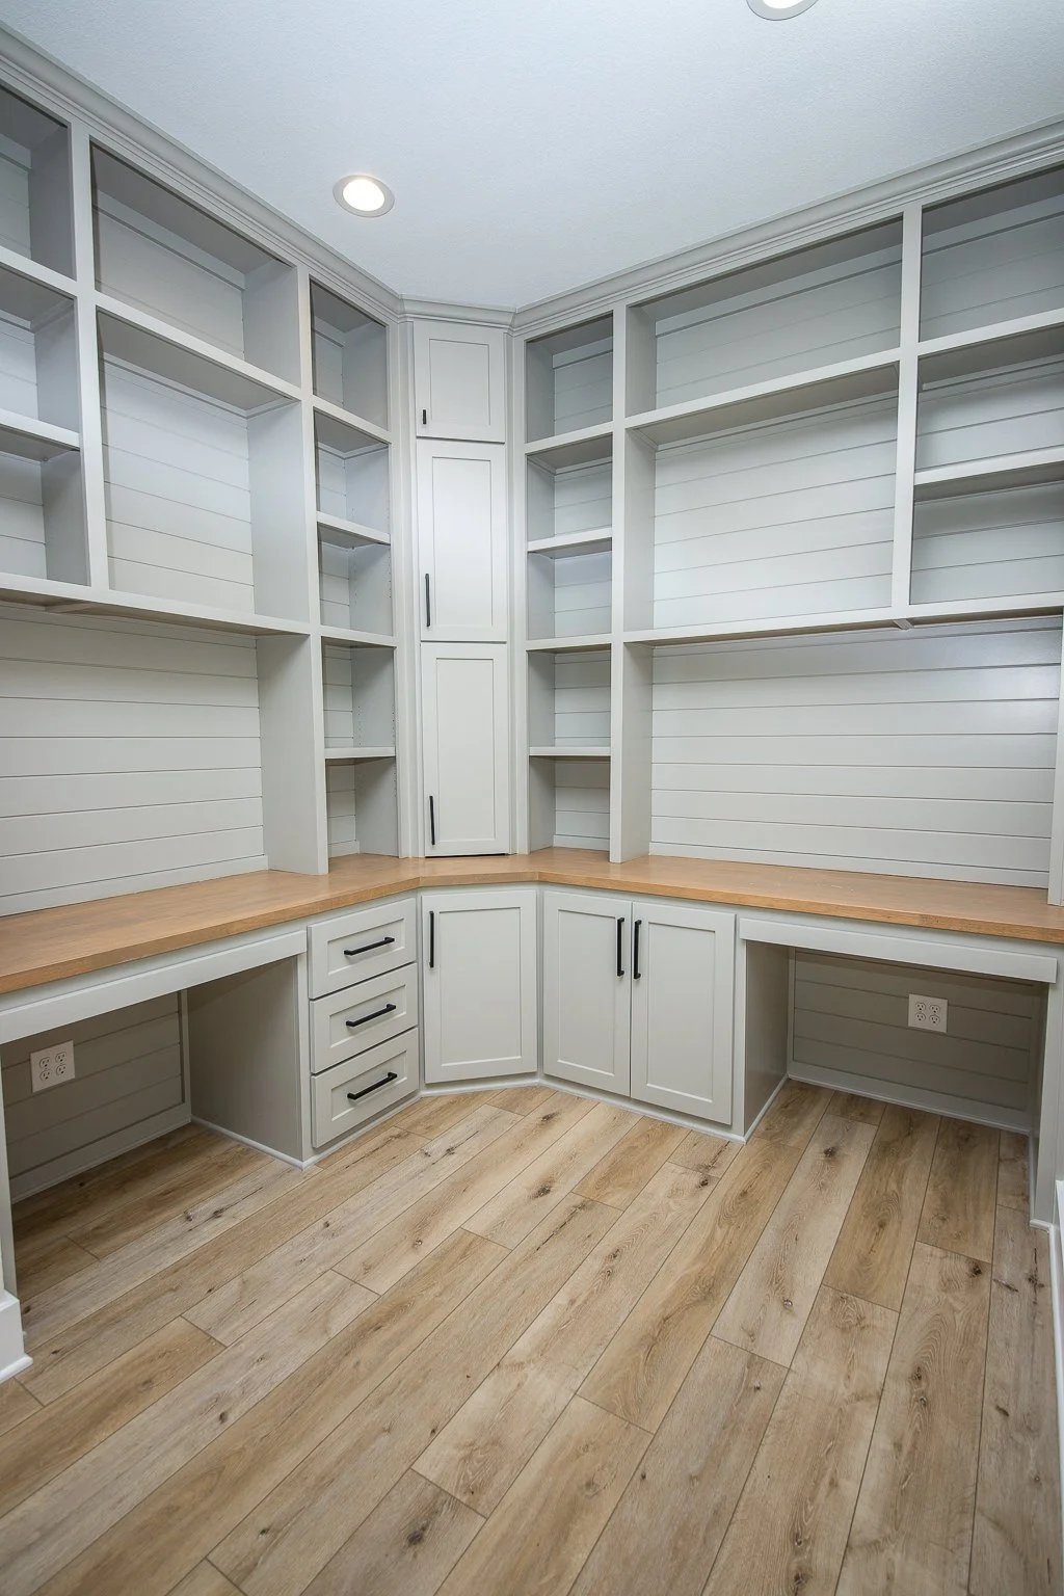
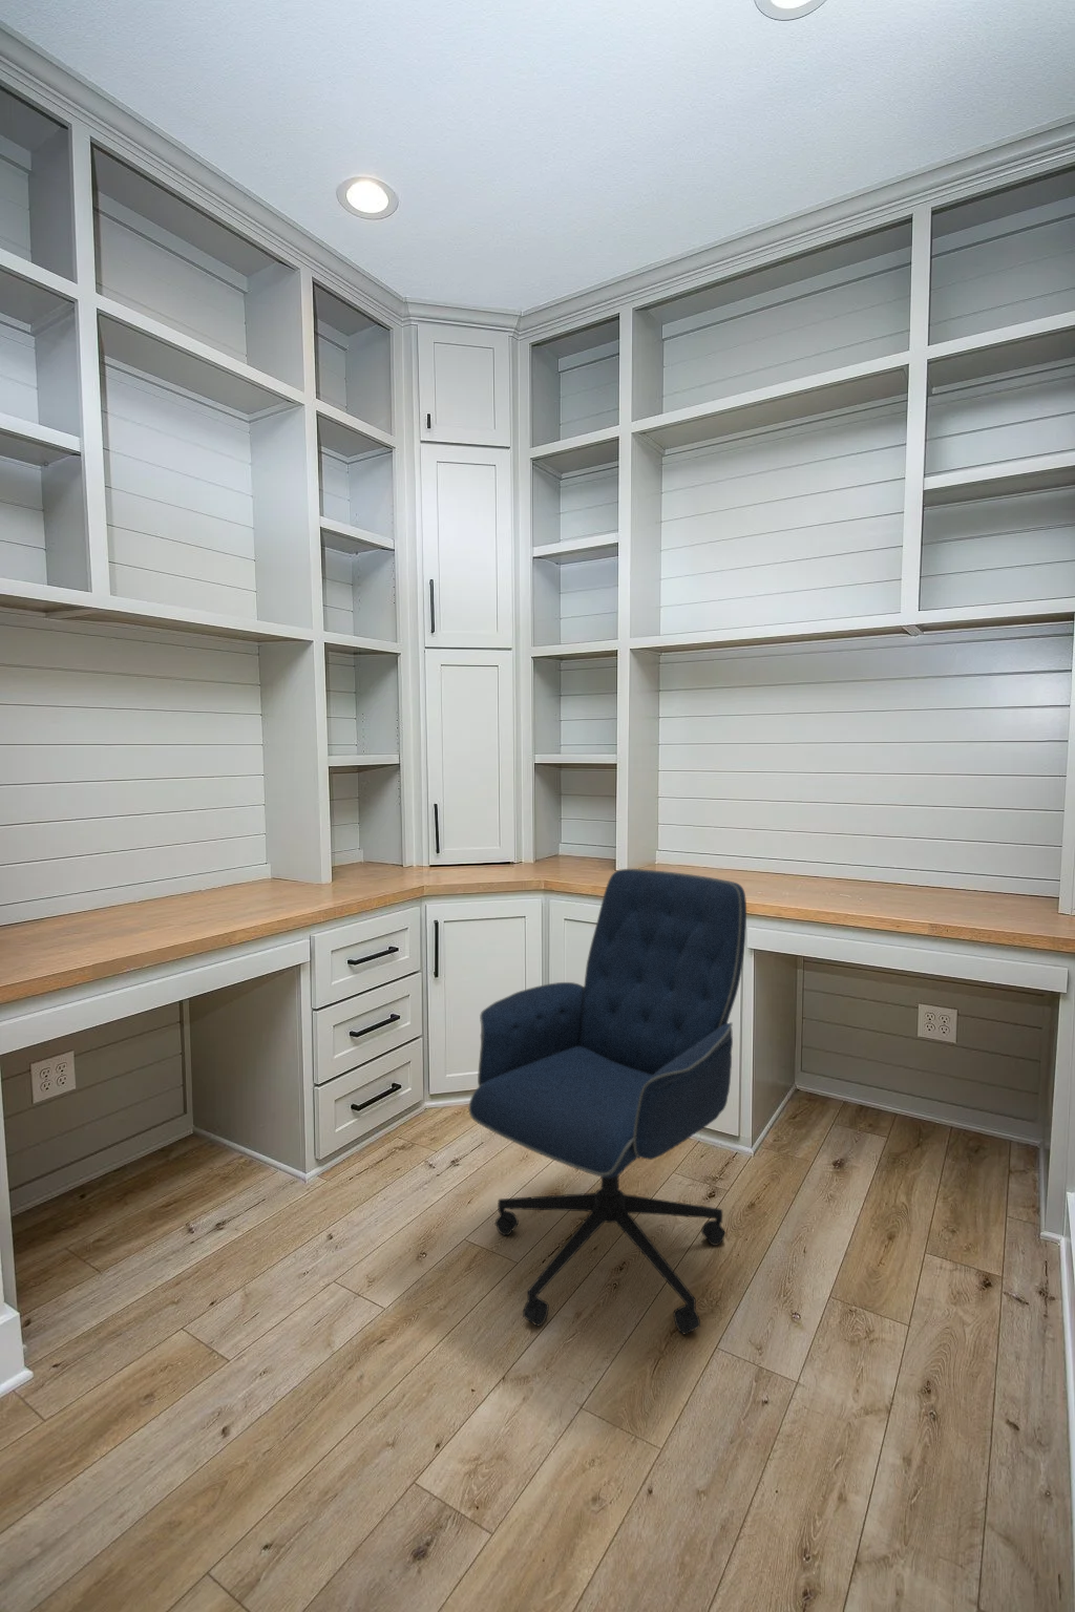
+ office chair (614, 1076)
